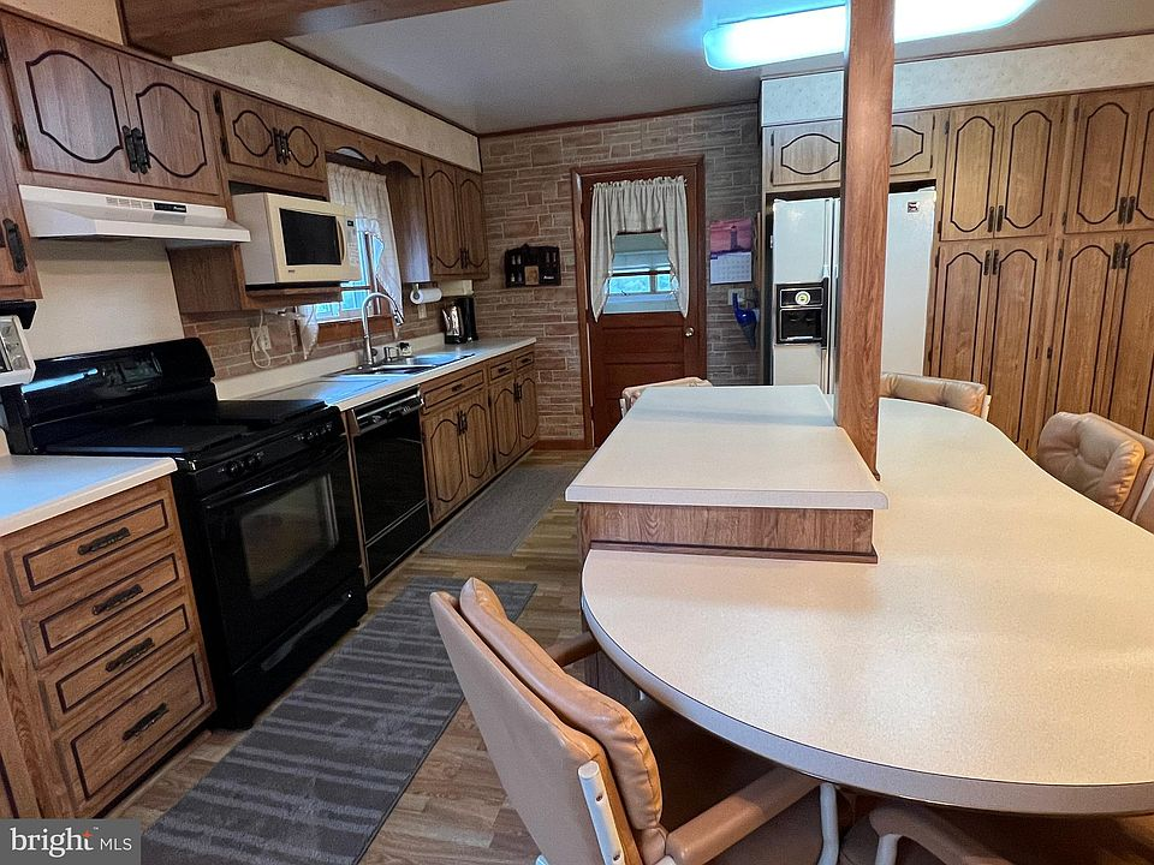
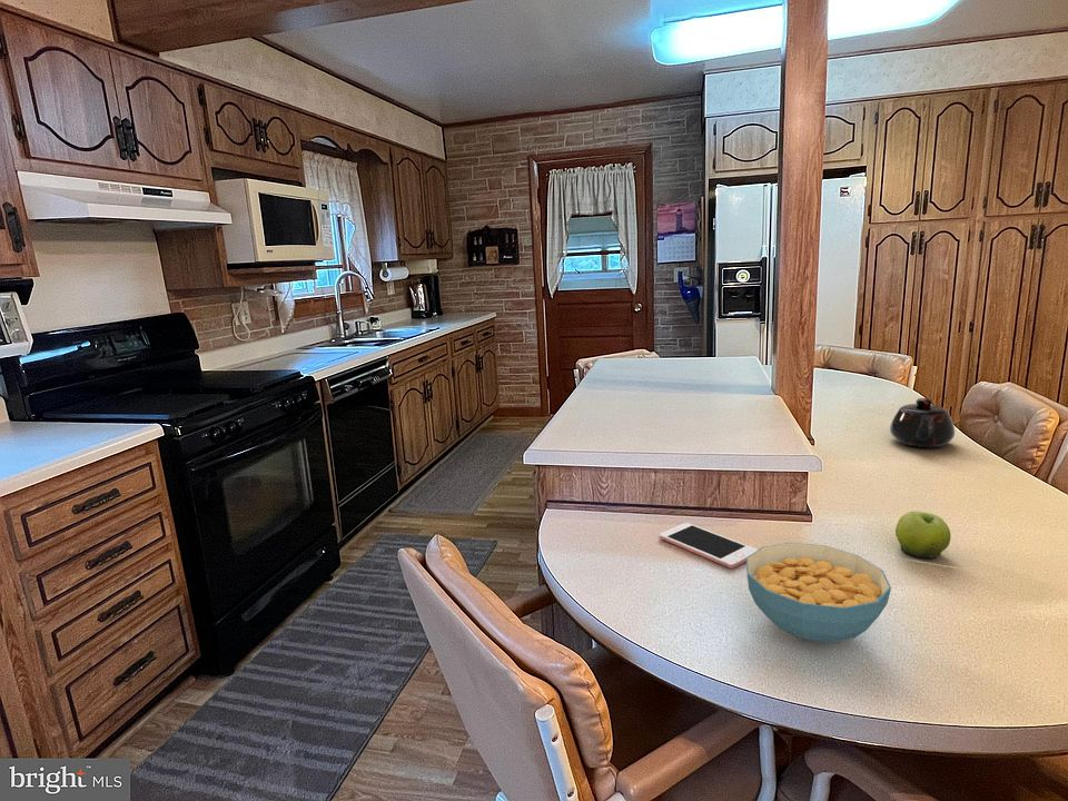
+ fruit (922, 533)
+ cell phone (706, 543)
+ teapot (922, 421)
+ cereal bowl (812, 601)
